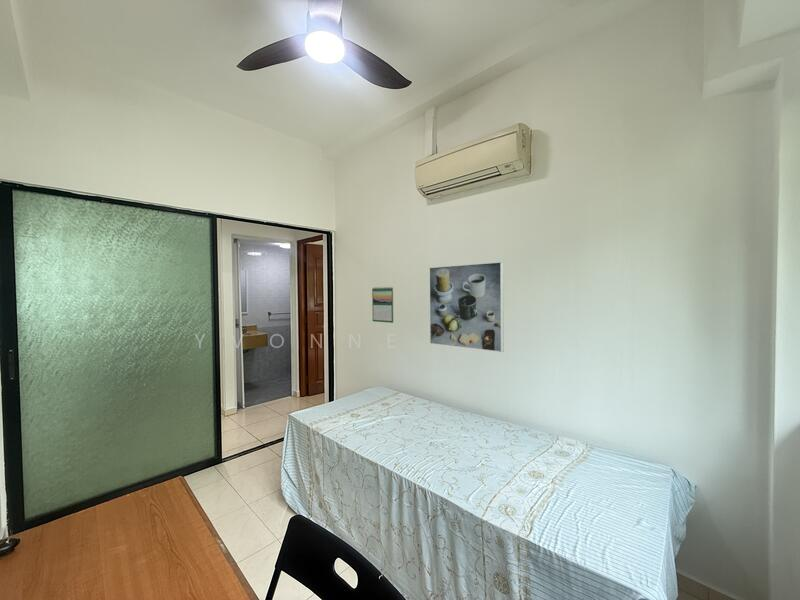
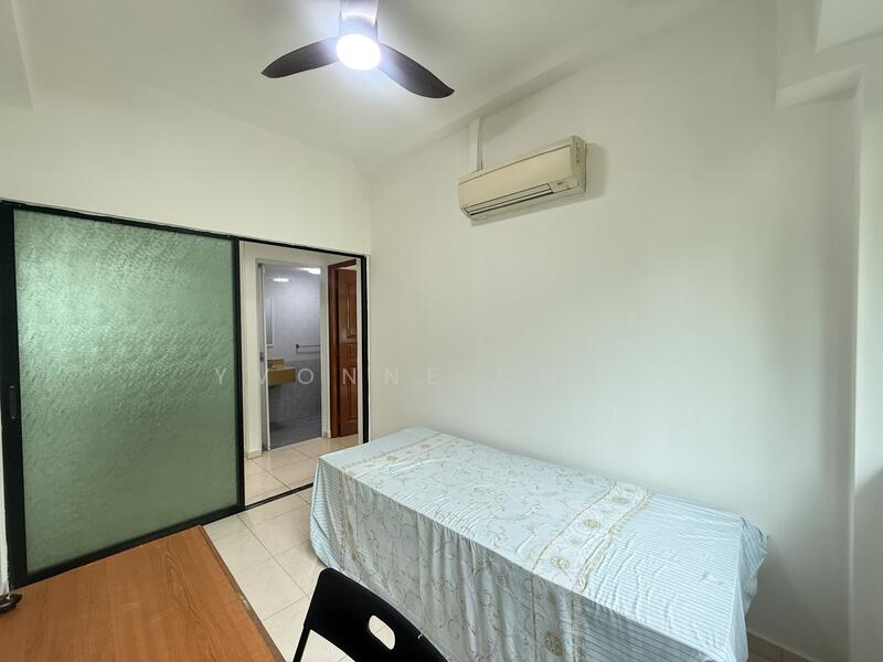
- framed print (463, 306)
- calendar (382, 304)
